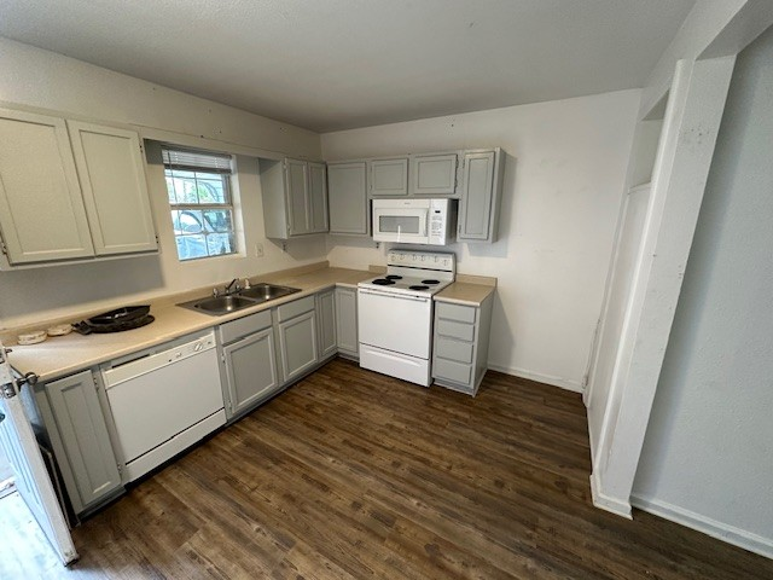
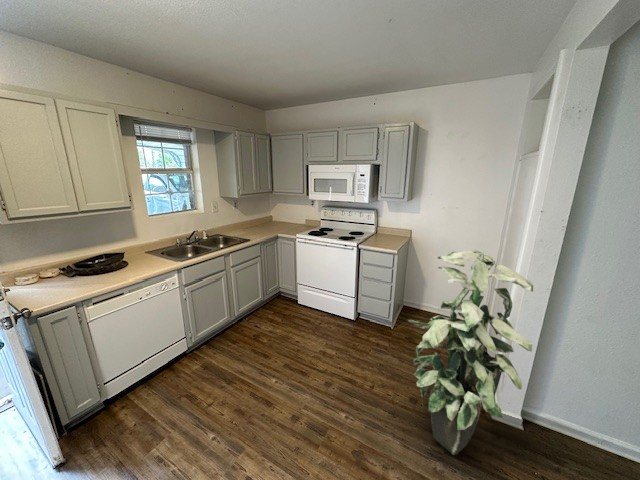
+ indoor plant (459, 349)
